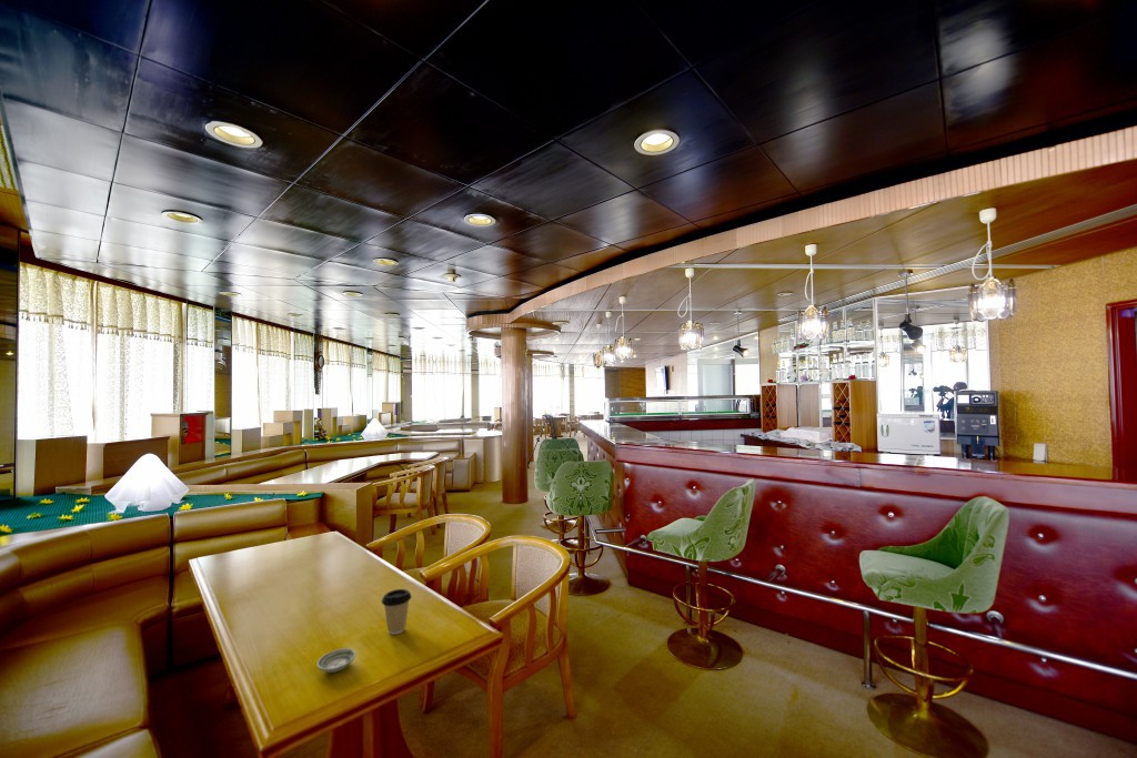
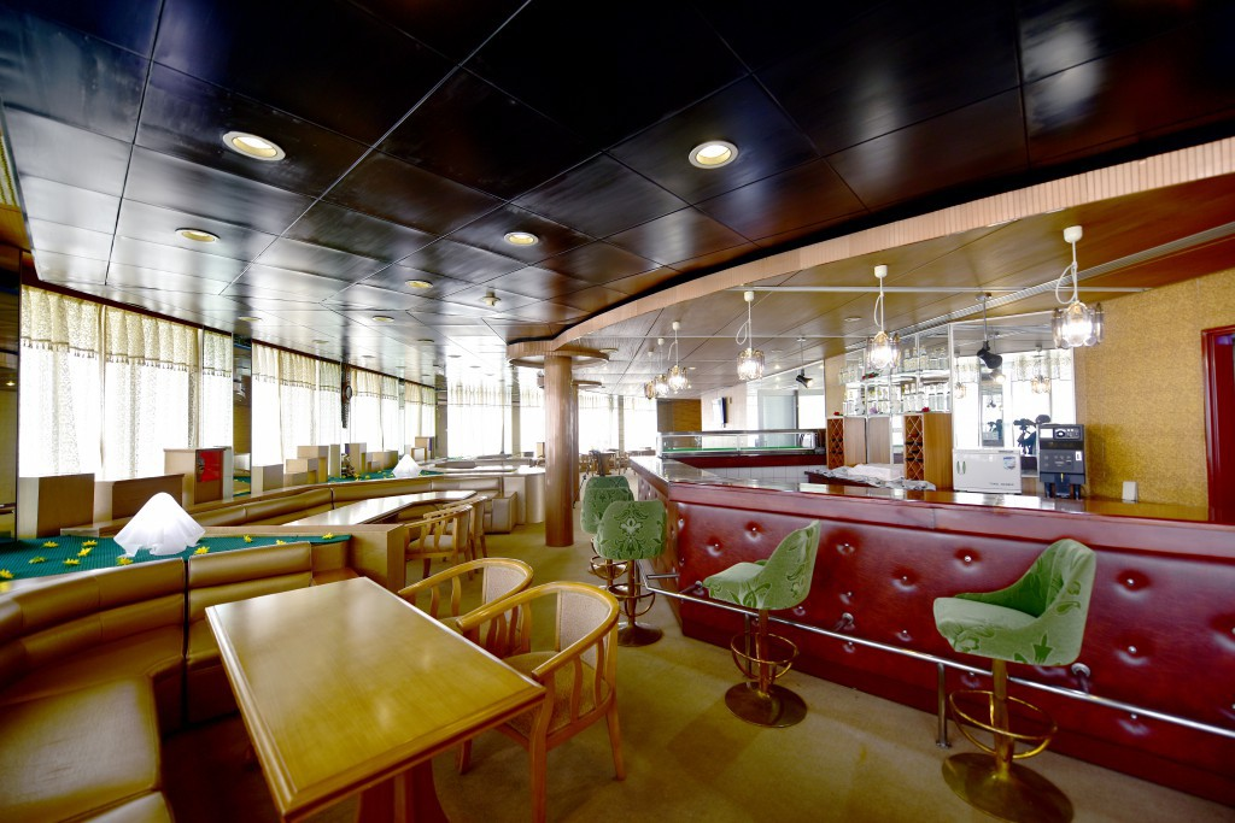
- saucer (336, 661)
- coffee cup (396, 610)
